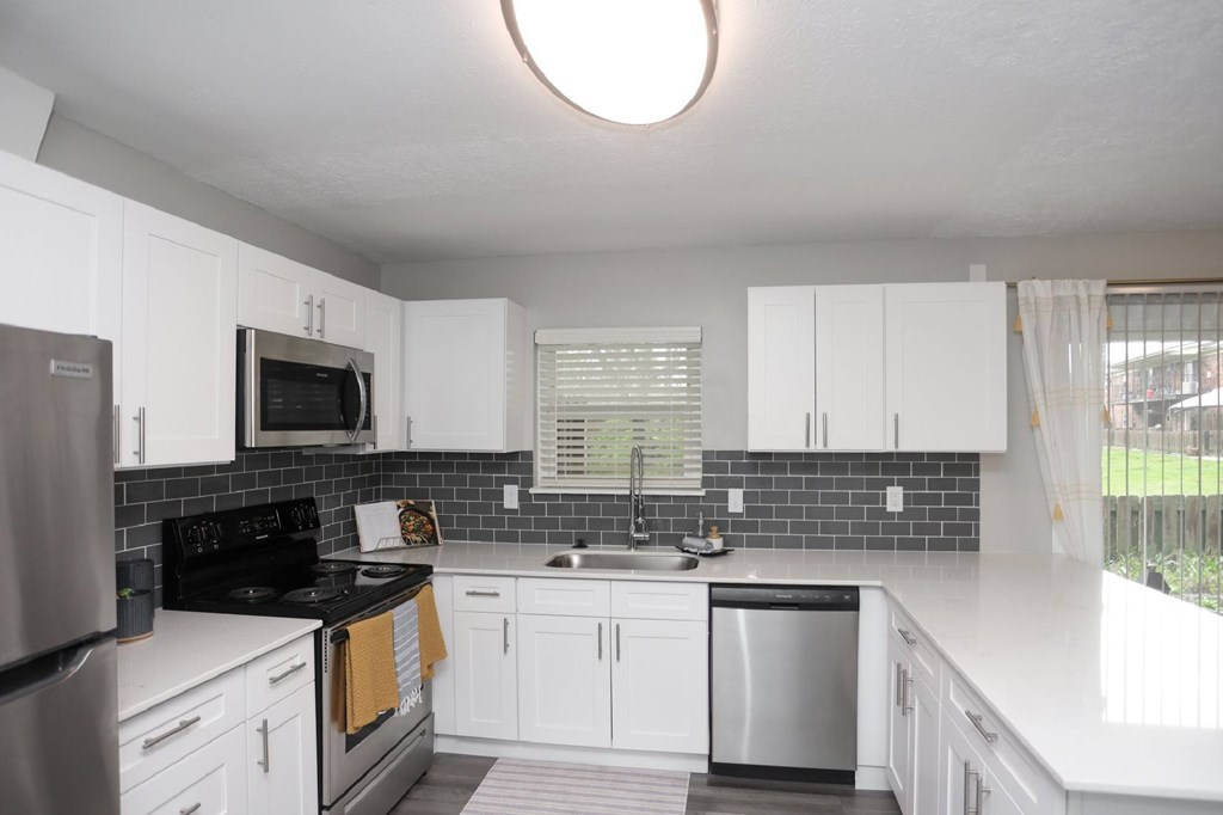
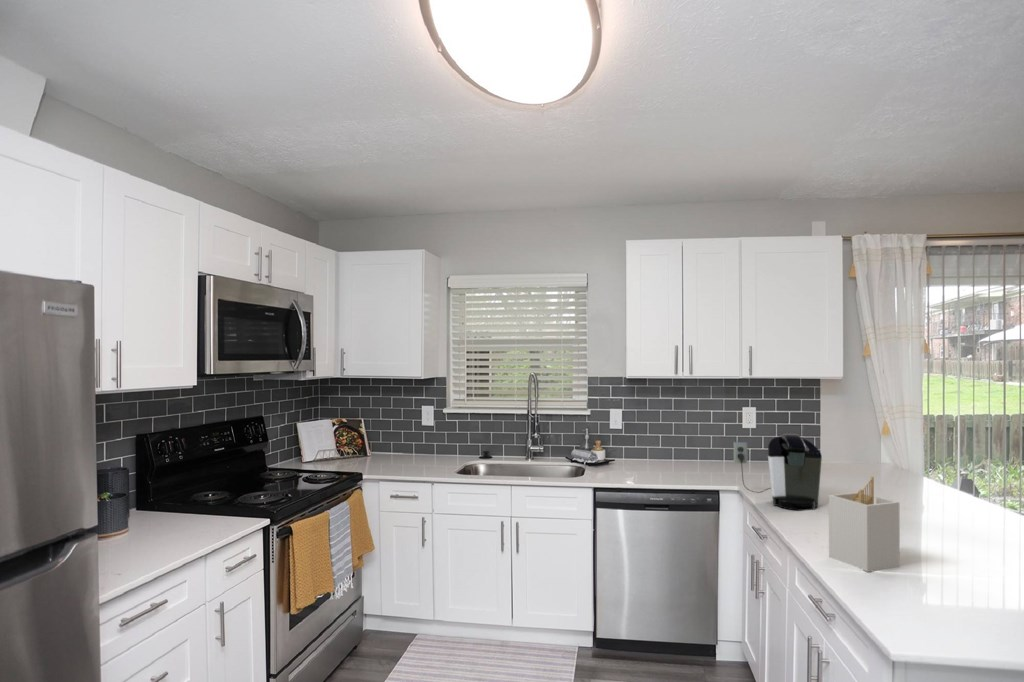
+ utensil holder (863, 520)
+ coffee maker (778, 468)
